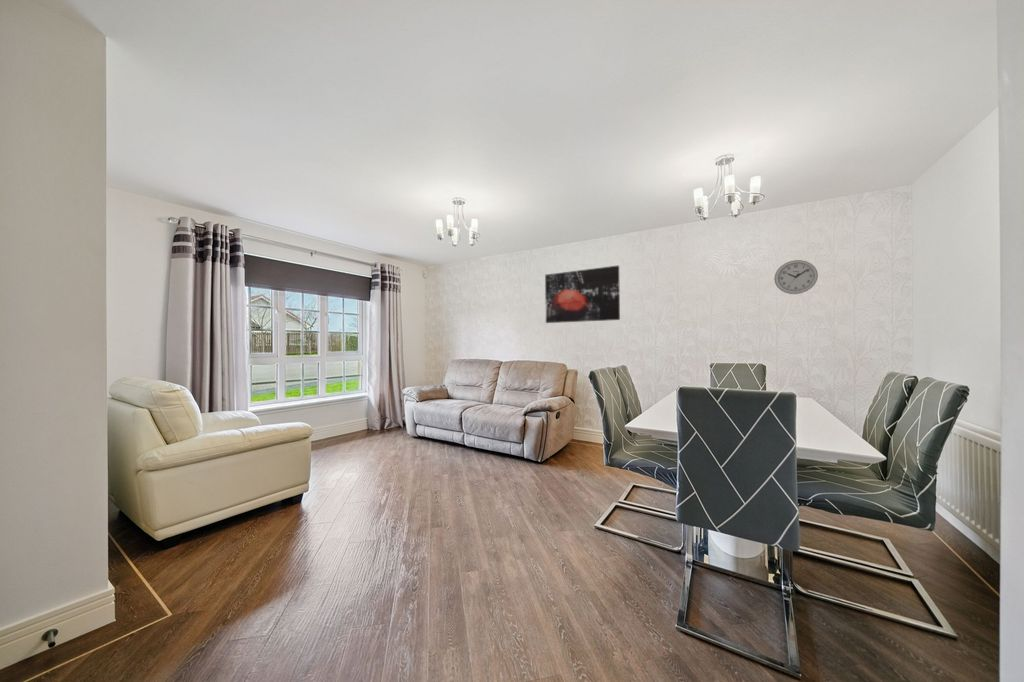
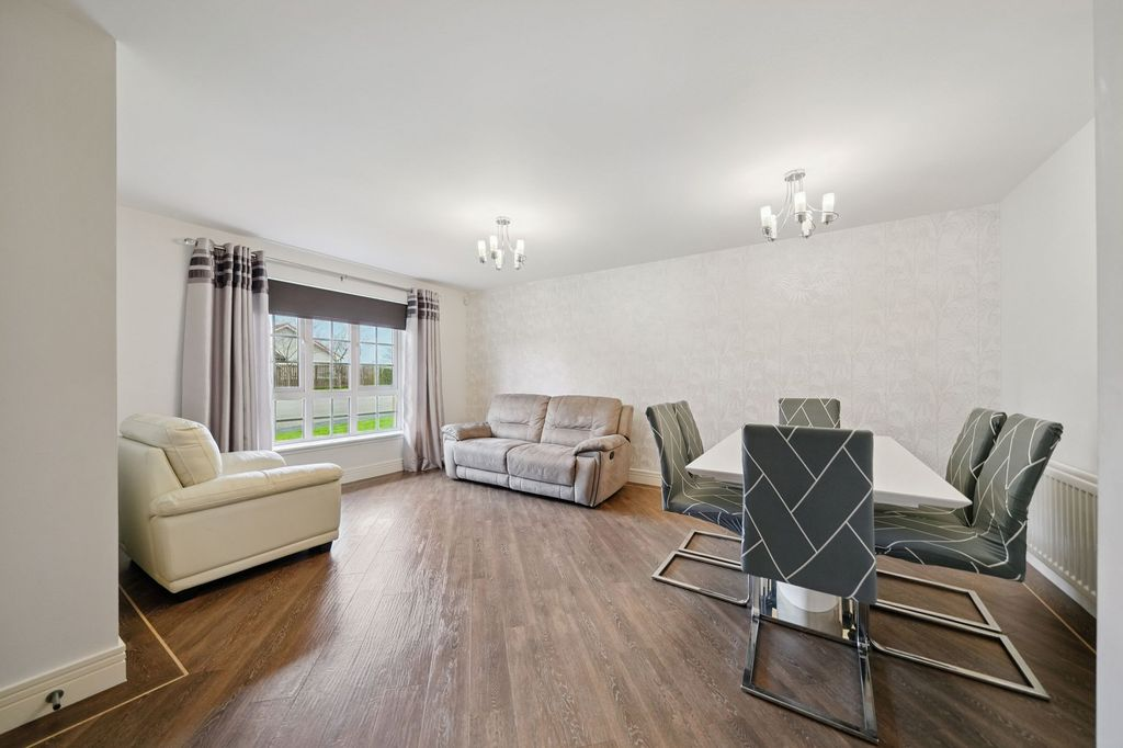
- wall clock (795, 277)
- wall art (580, 296)
